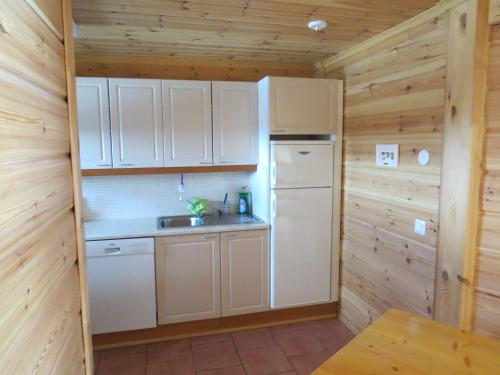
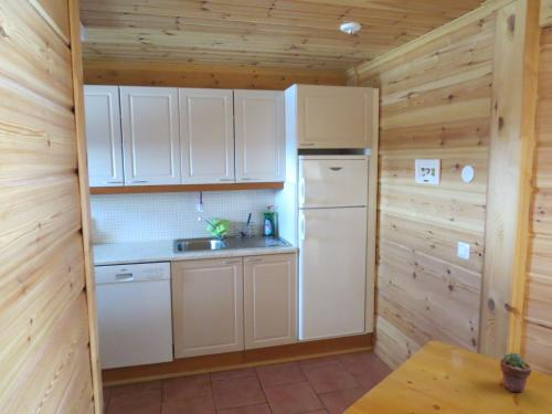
+ potted succulent (514, 370)
